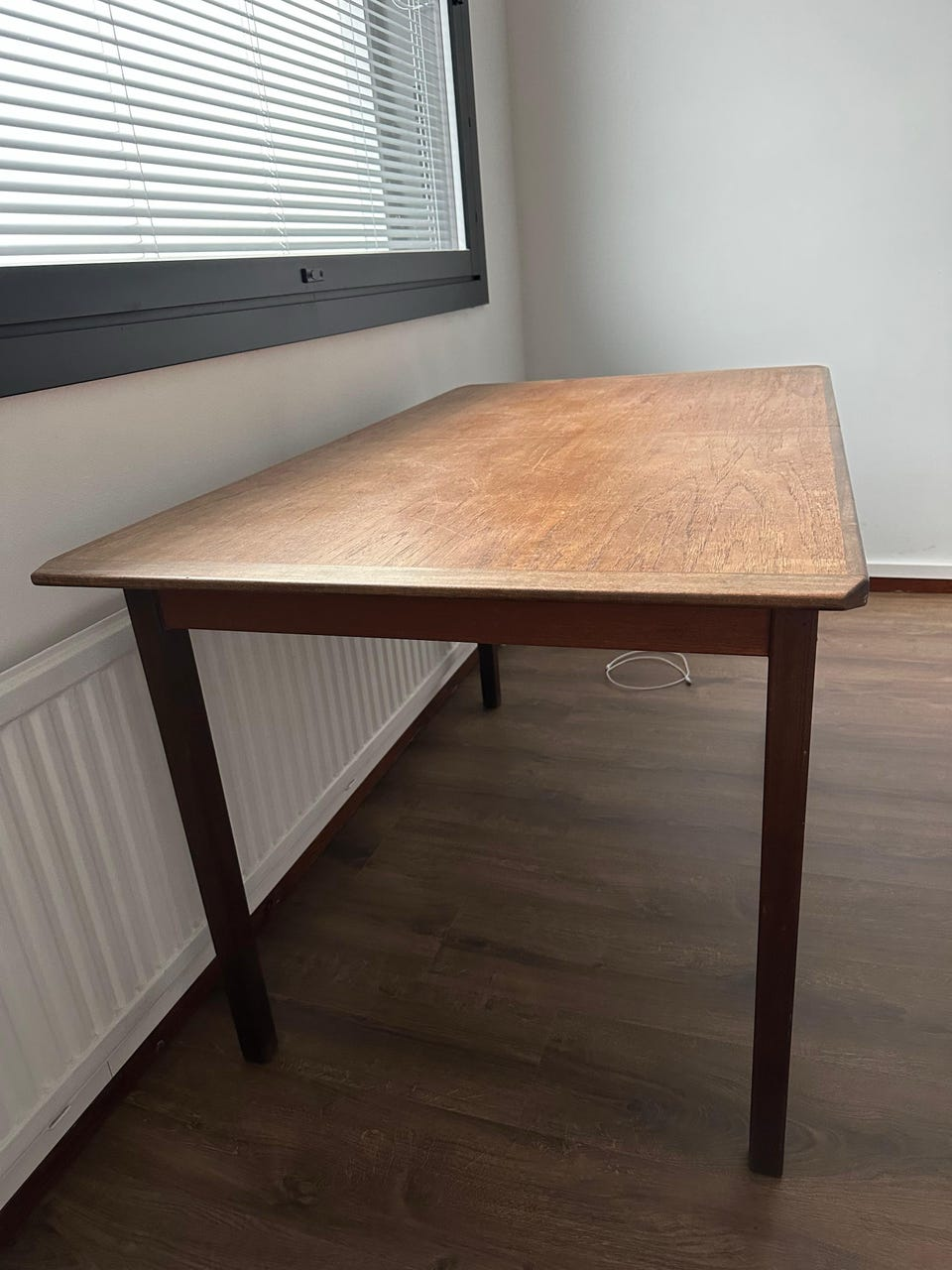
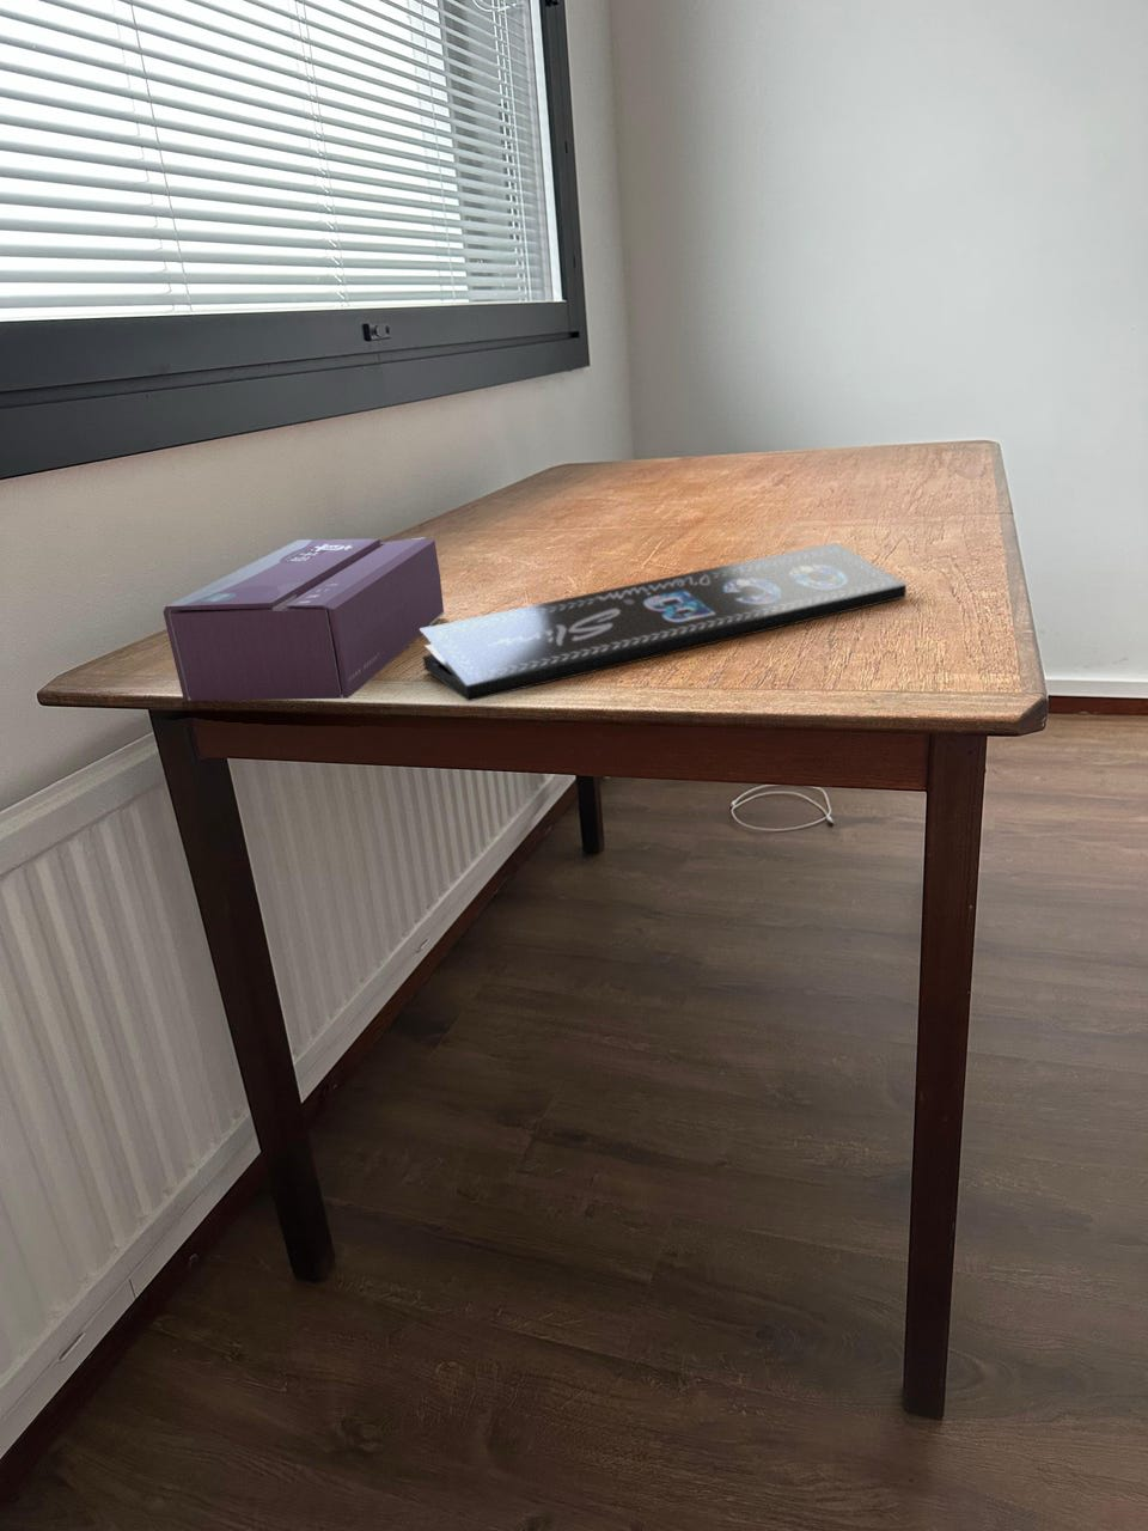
+ tissue box (318, 610)
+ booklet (672, 611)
